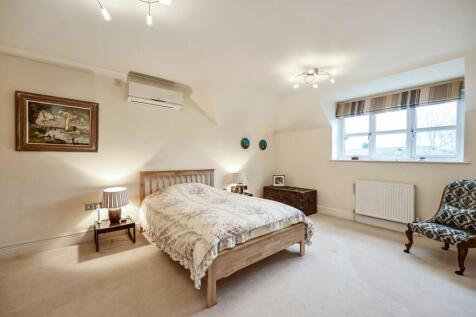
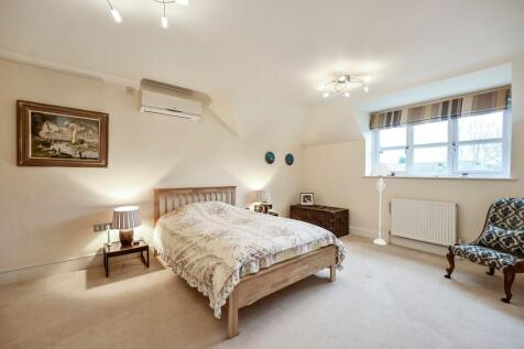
+ floor lamp (380, 203)
